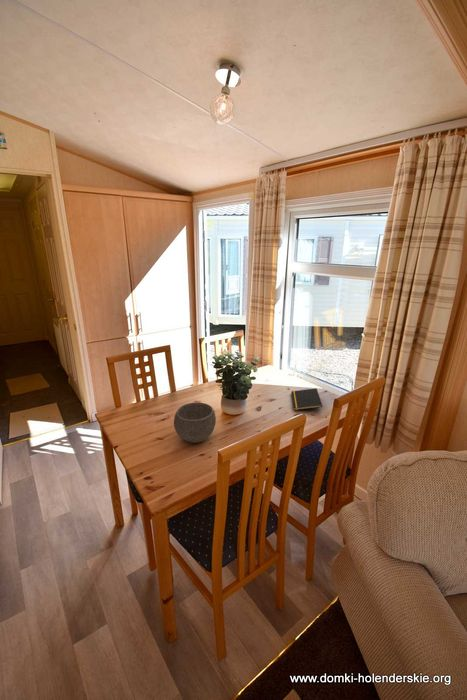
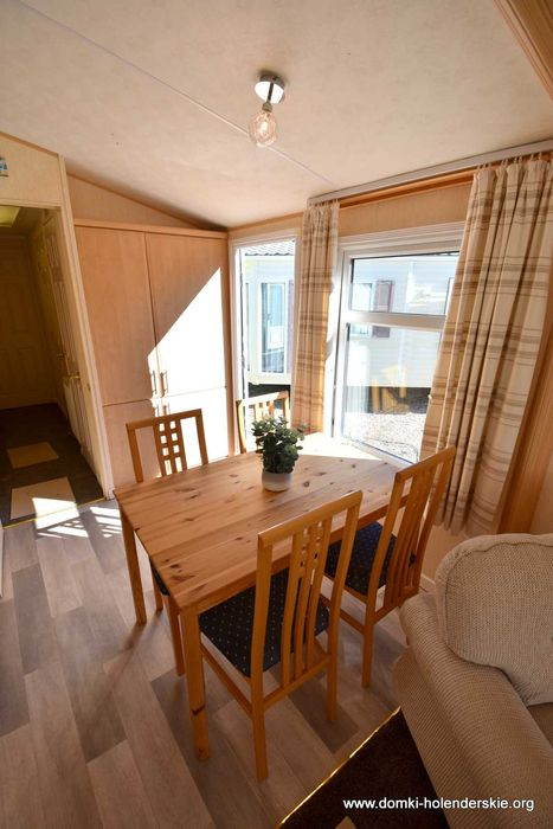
- notepad (305, 398)
- bowl (194, 423)
